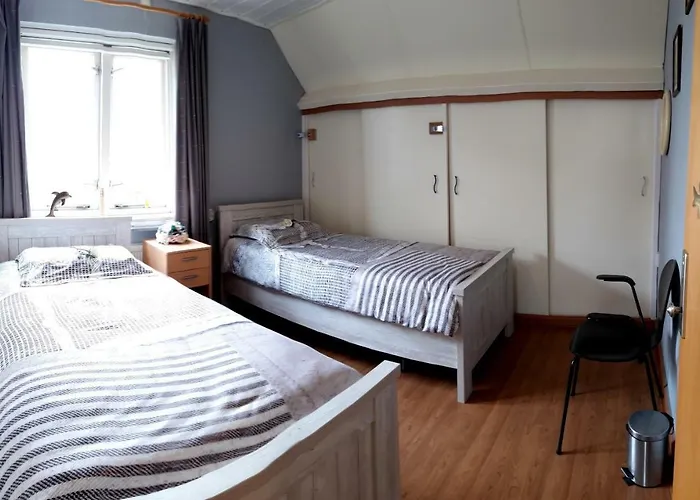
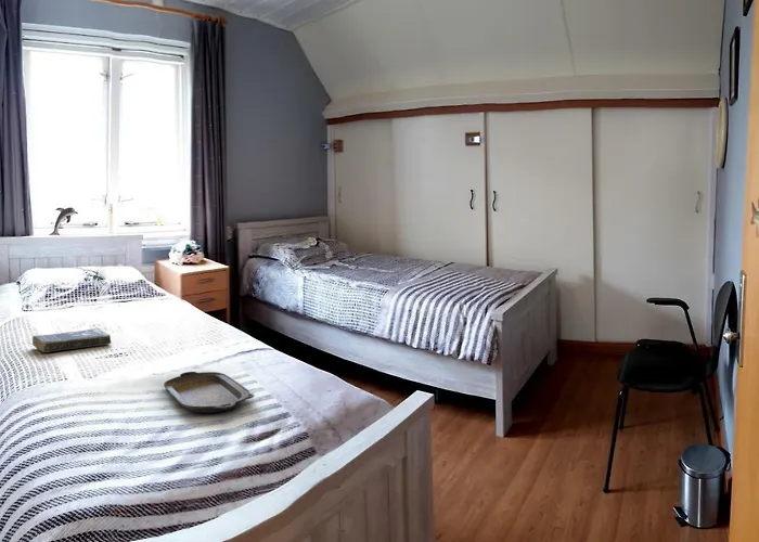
+ book (73, 339)
+ serving tray (205, 391)
